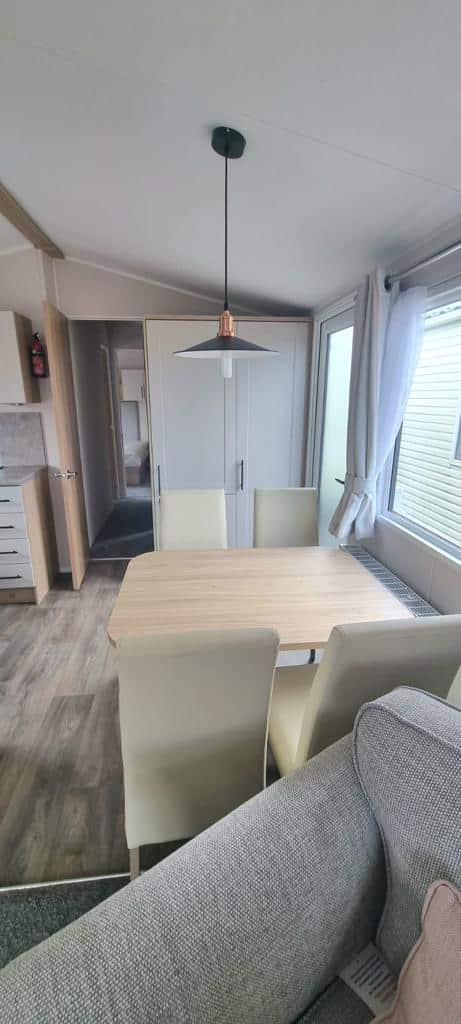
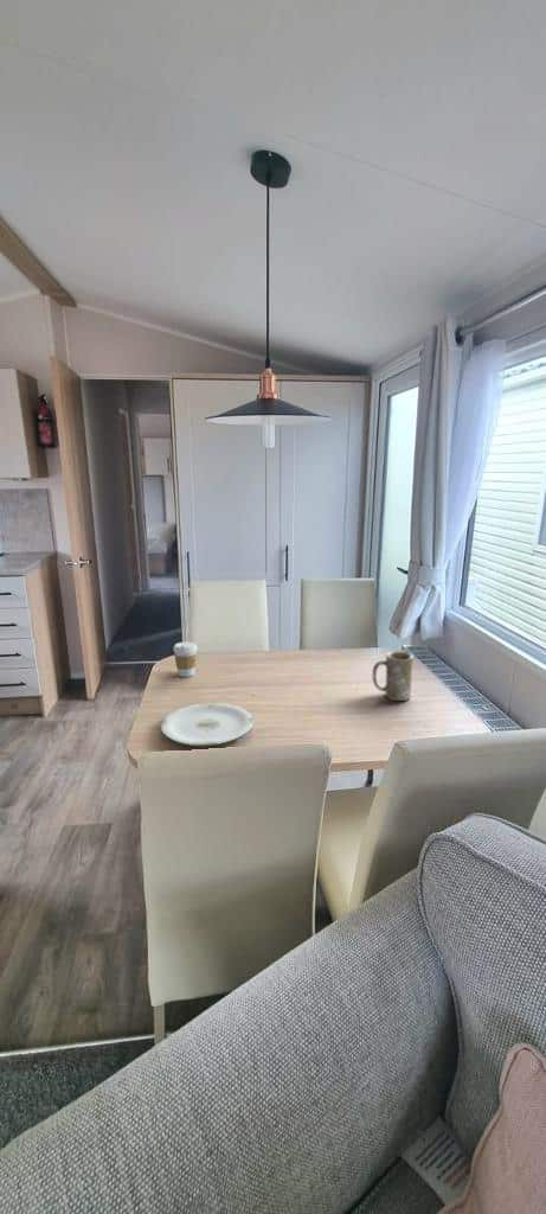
+ mug (393, 676)
+ coffee cup (185, 658)
+ plate (207, 724)
